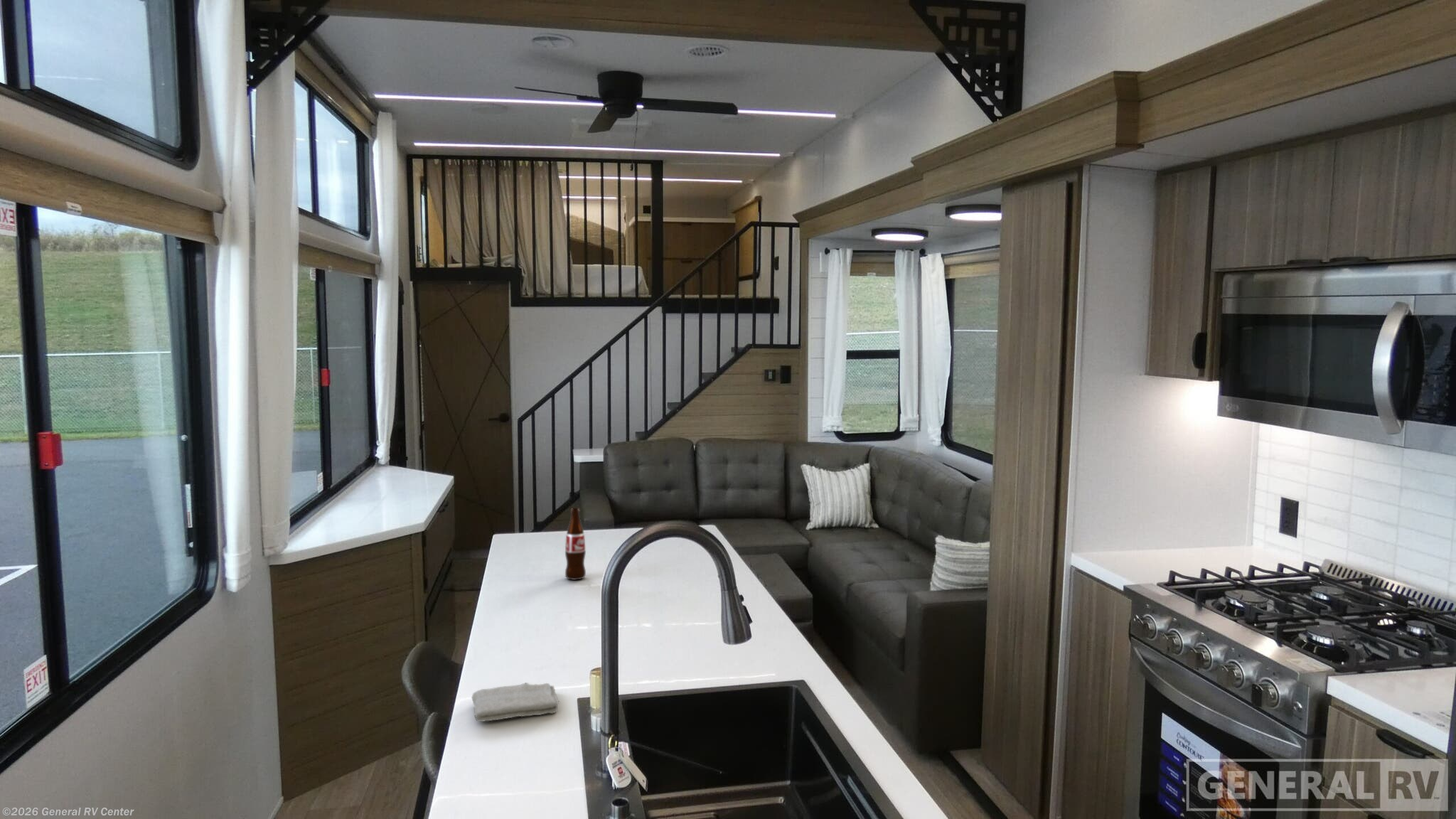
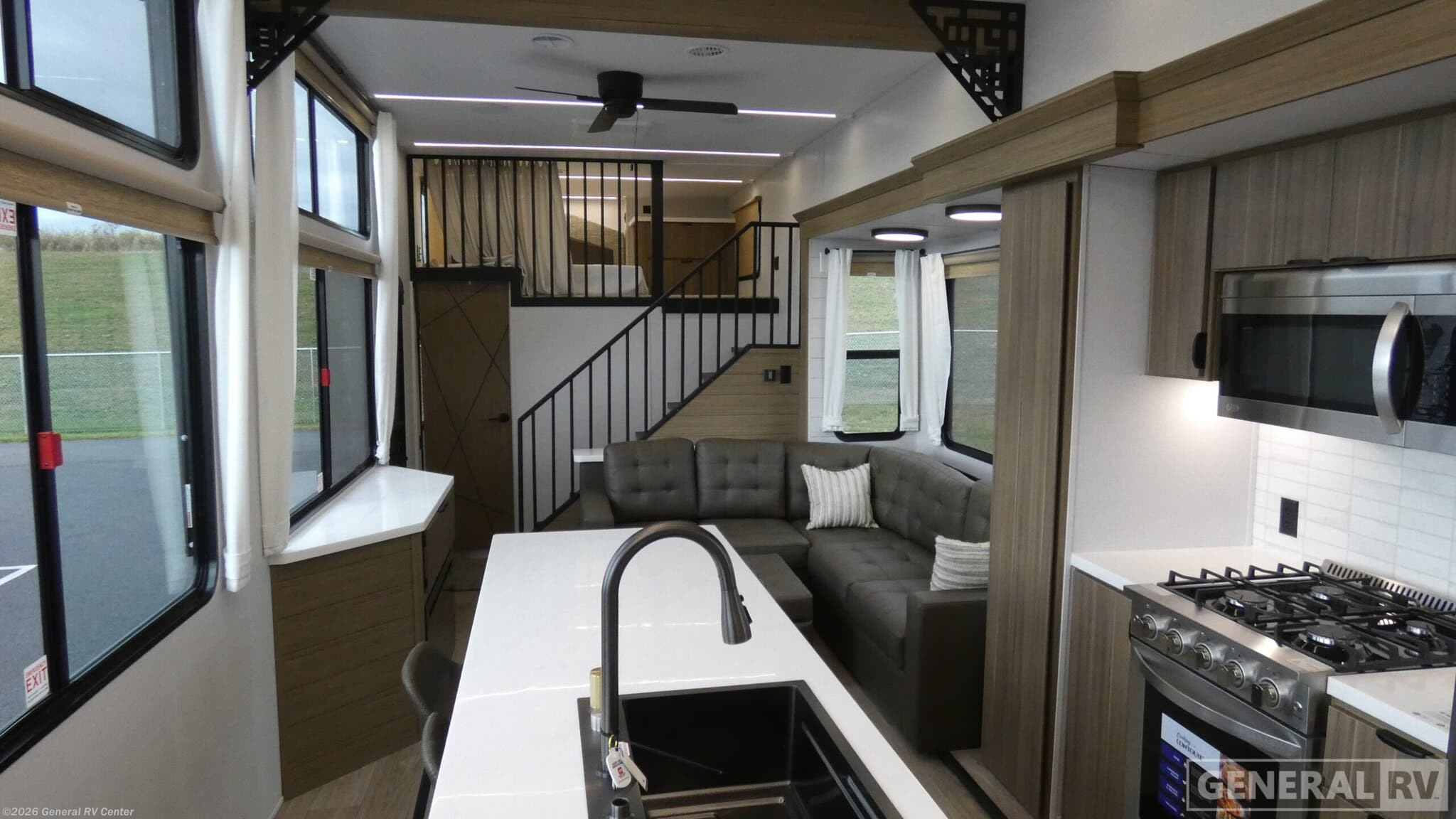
- washcloth (515, 701)
- bottle (575, 543)
